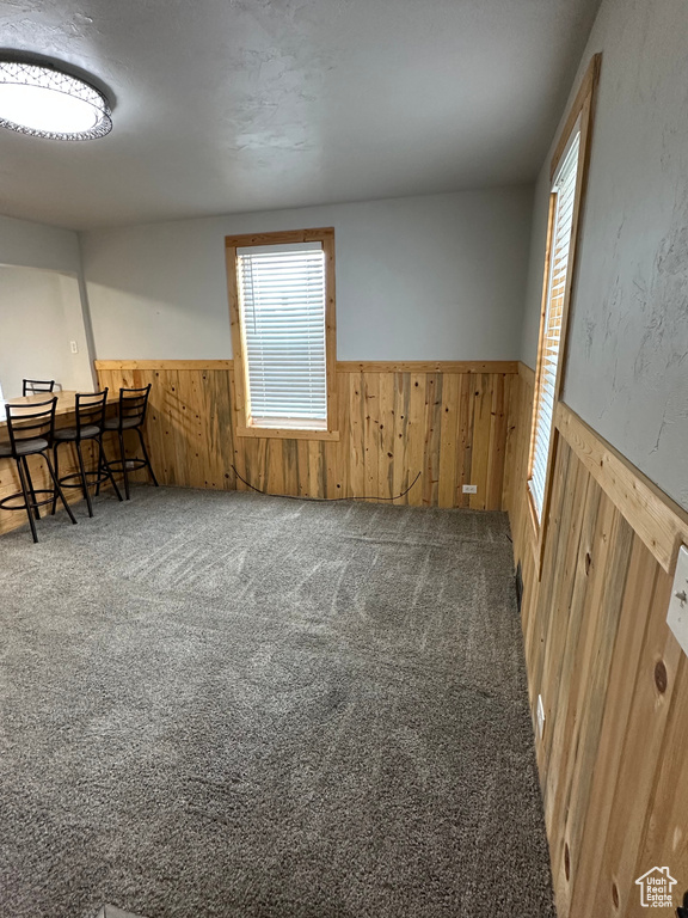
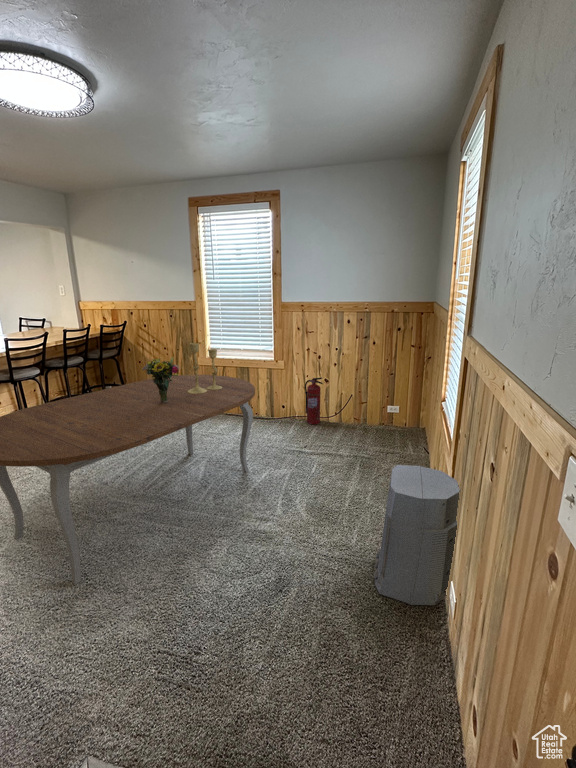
+ dining table (142, 444)
+ candlestick (198, 367)
+ air purifier (417, 532)
+ fire extinguisher (313, 400)
+ bouquet (162, 380)
